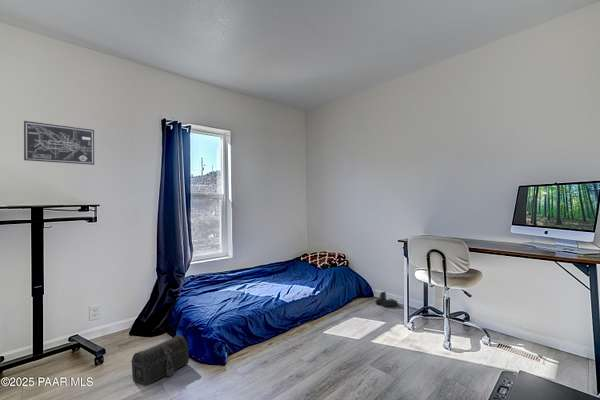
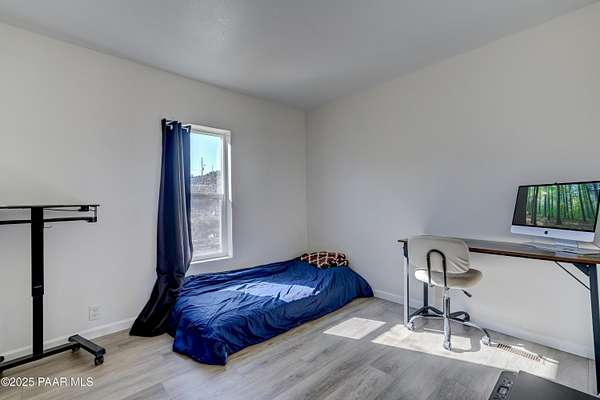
- boots (386, 299)
- treasure chest (161, 357)
- wall art (61, 144)
